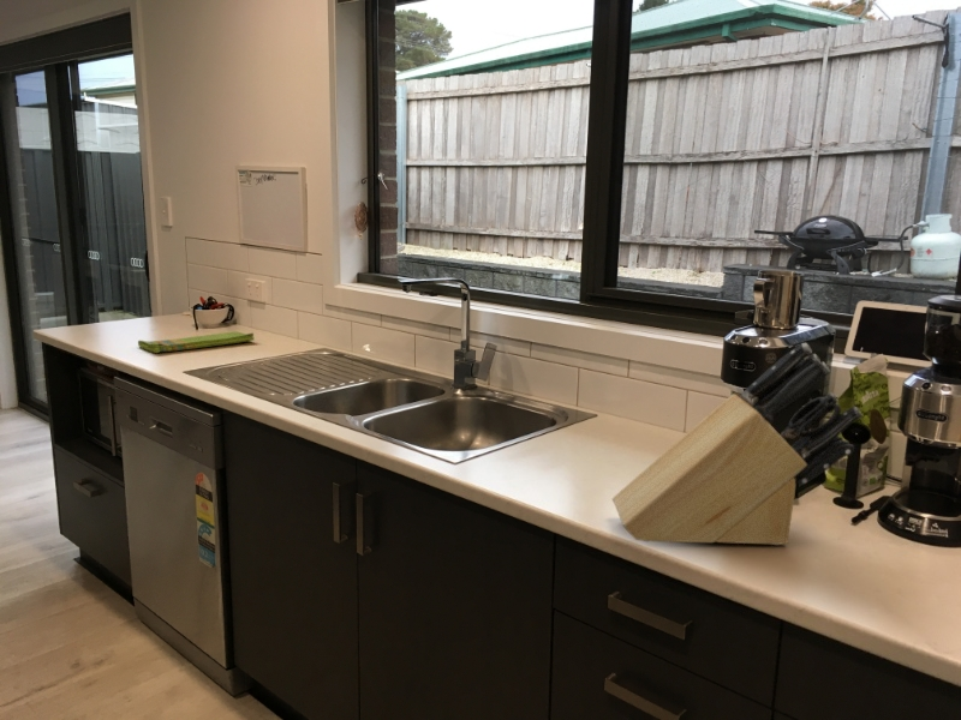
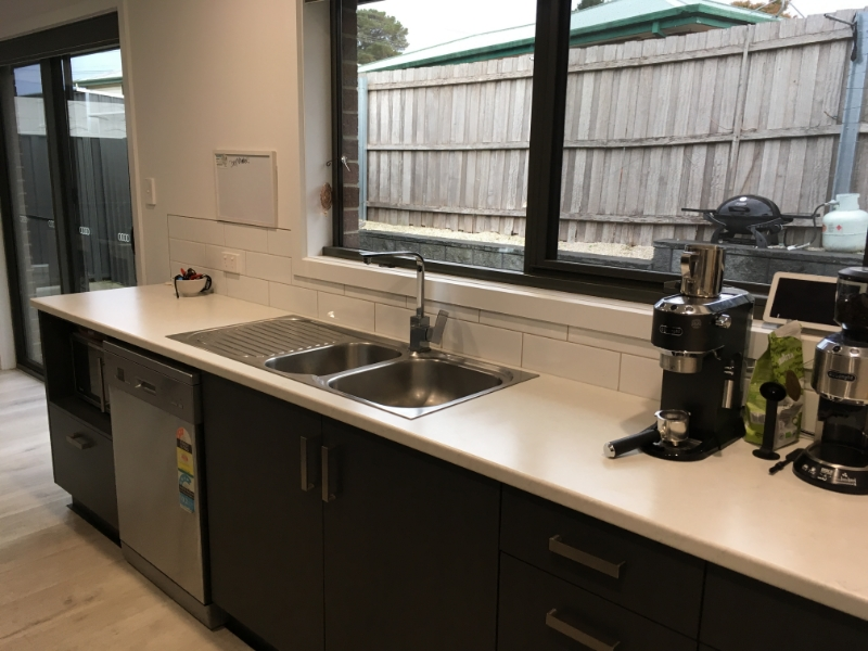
- knife block (733, 440)
- dish towel (197, 340)
